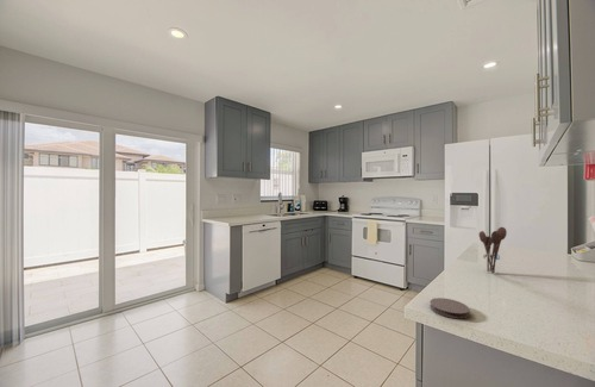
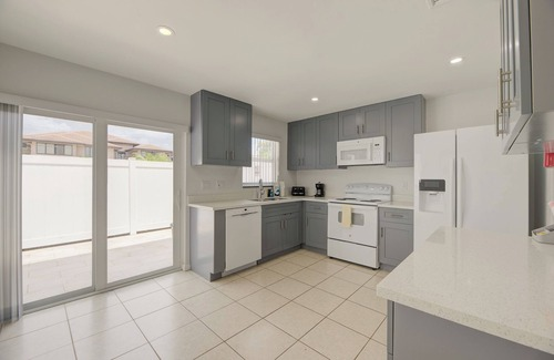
- utensil holder (493, 249)
- coaster (449, 307)
